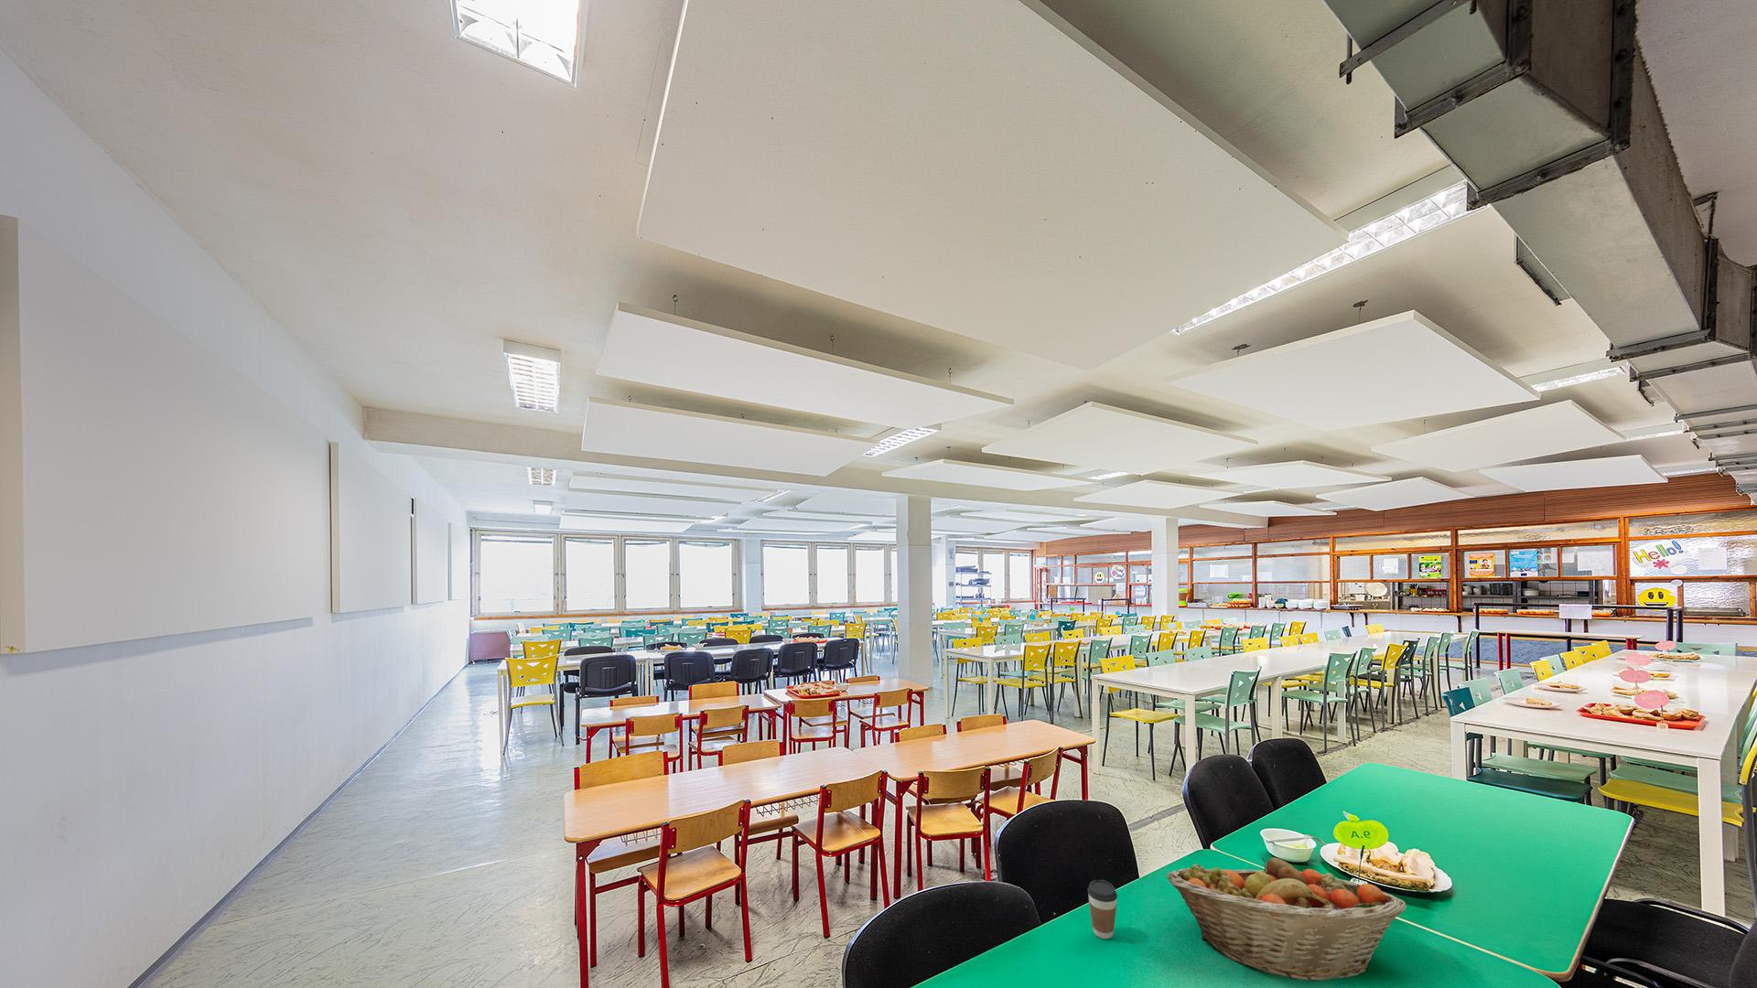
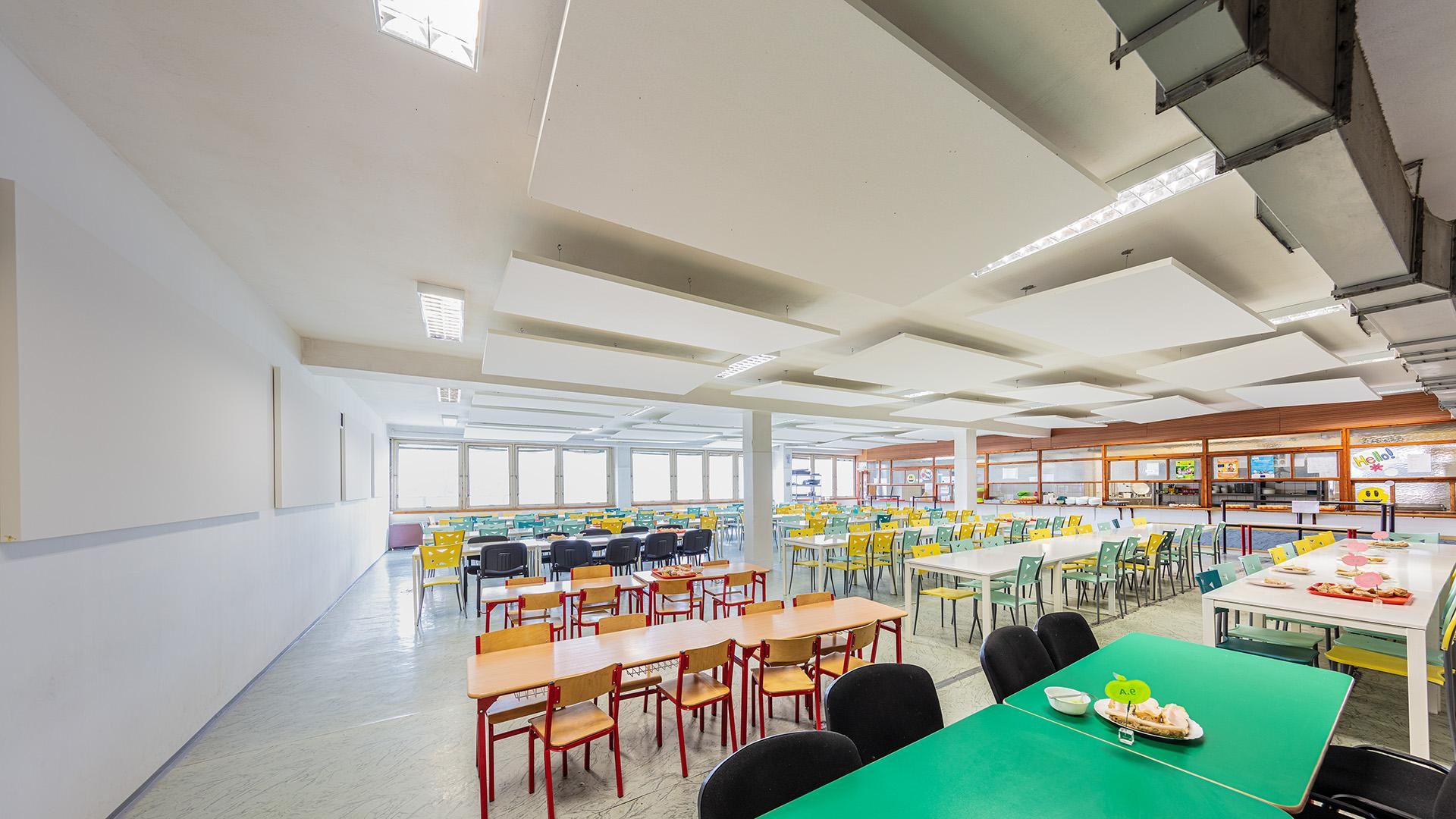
- coffee cup (1102, 910)
- fruit basket (1279, 905)
